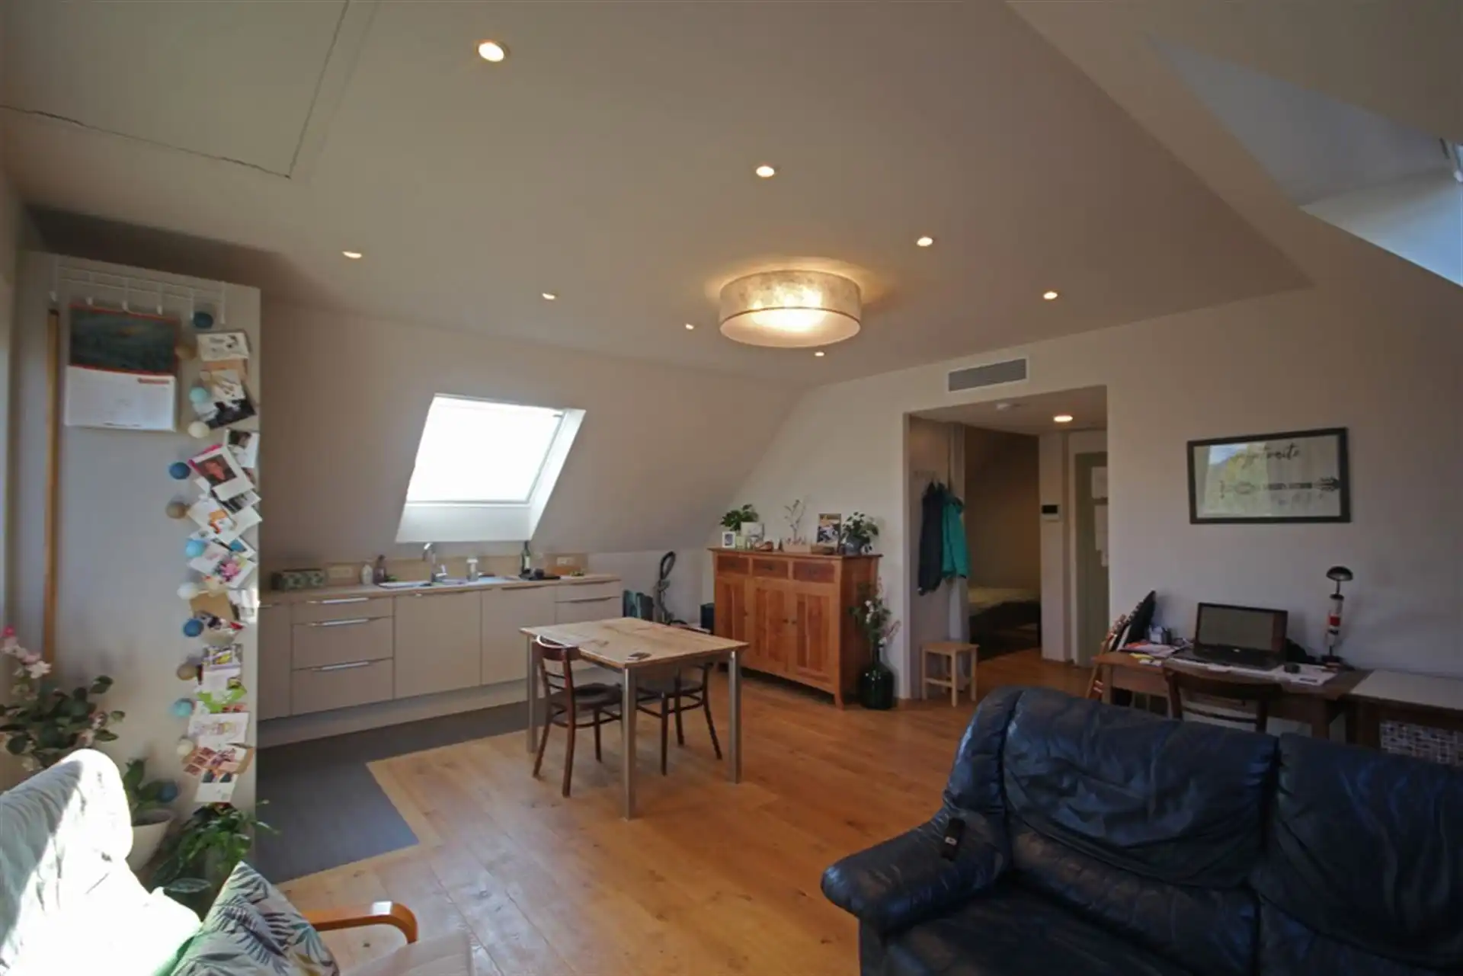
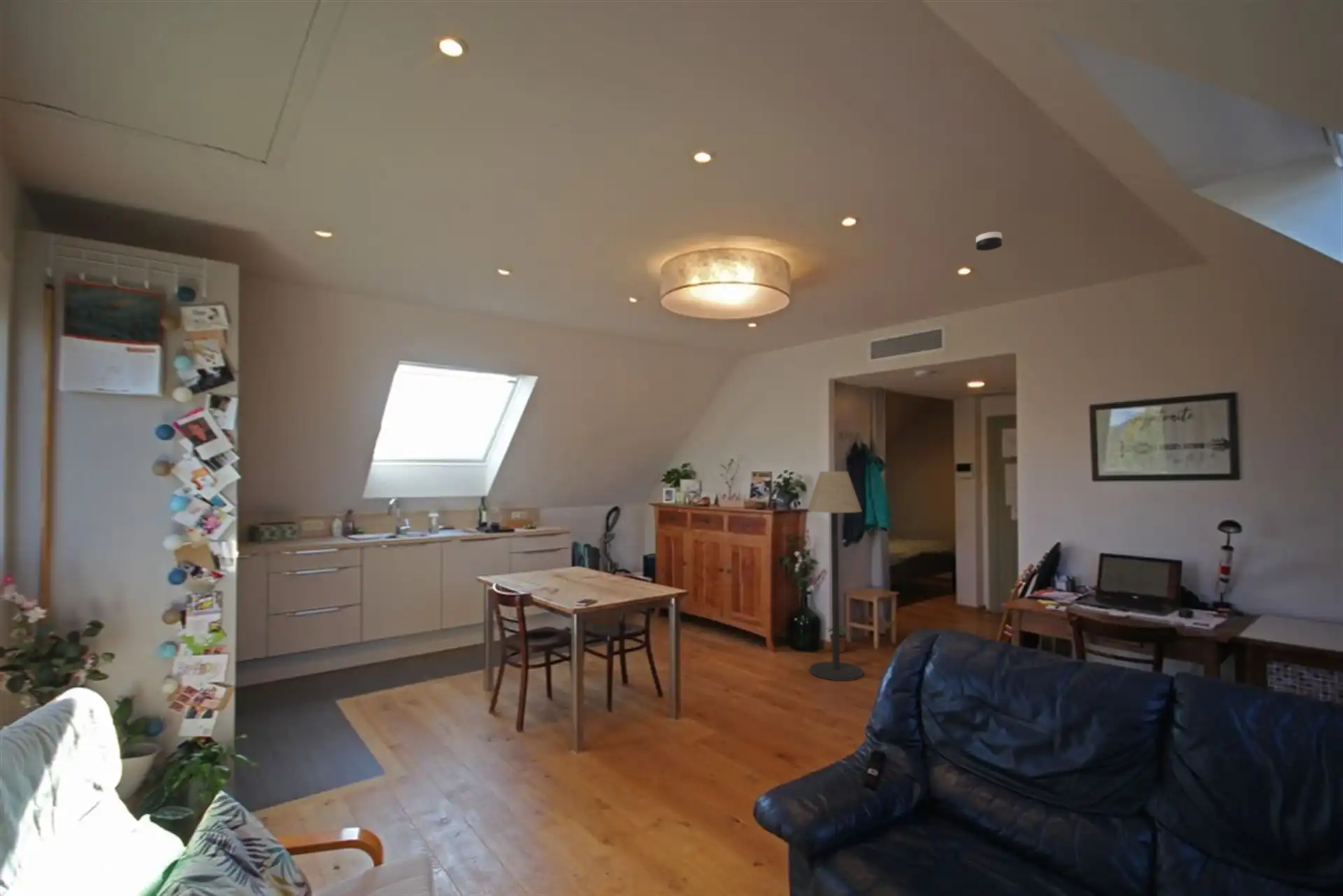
+ floor lamp (834, 571)
+ smoke detector (988, 241)
+ potted plant (839, 639)
